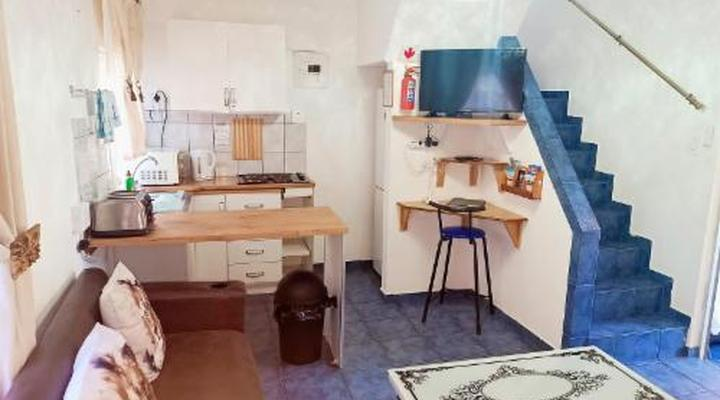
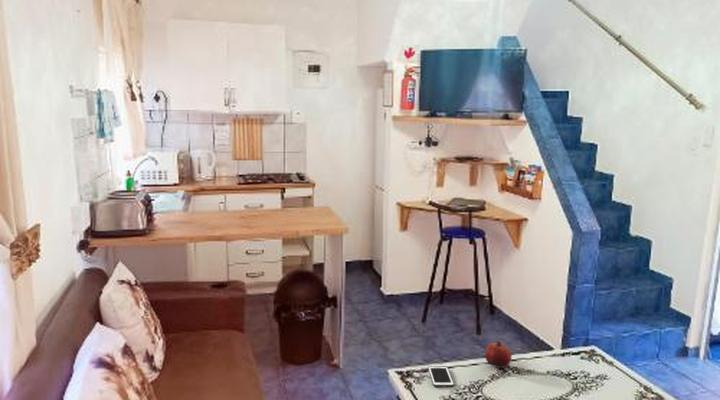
+ fruit (498, 354)
+ cell phone (440, 376)
